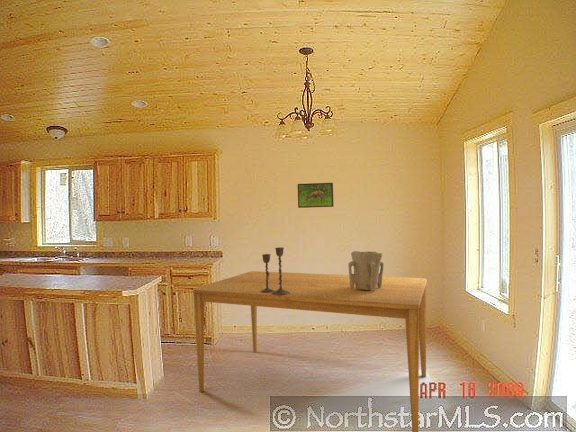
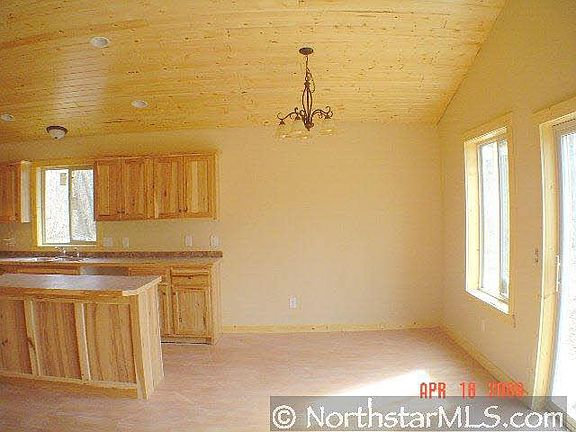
- candlestick (279, 269)
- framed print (315, 195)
- vase (366, 269)
- dining table (320, 311)
